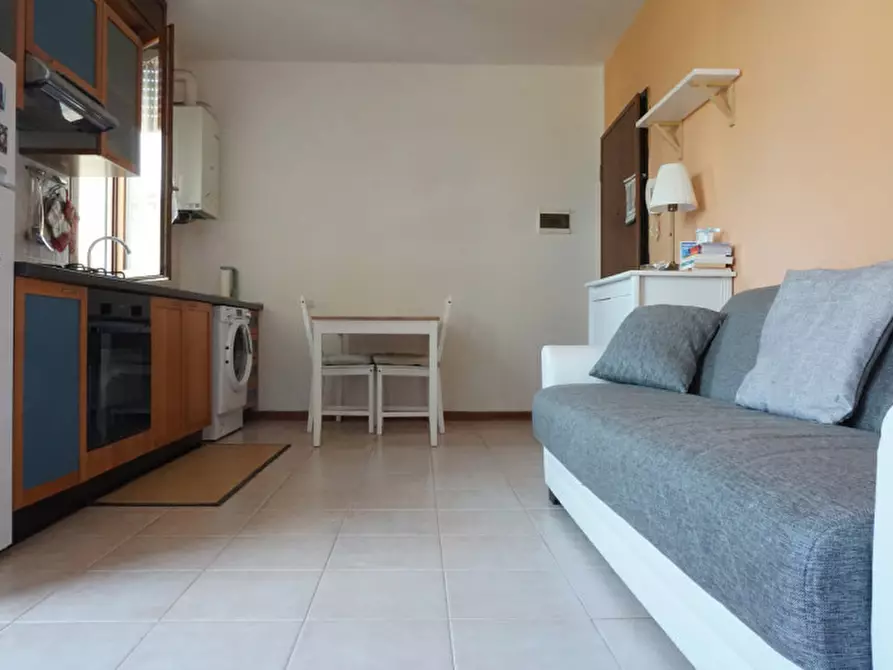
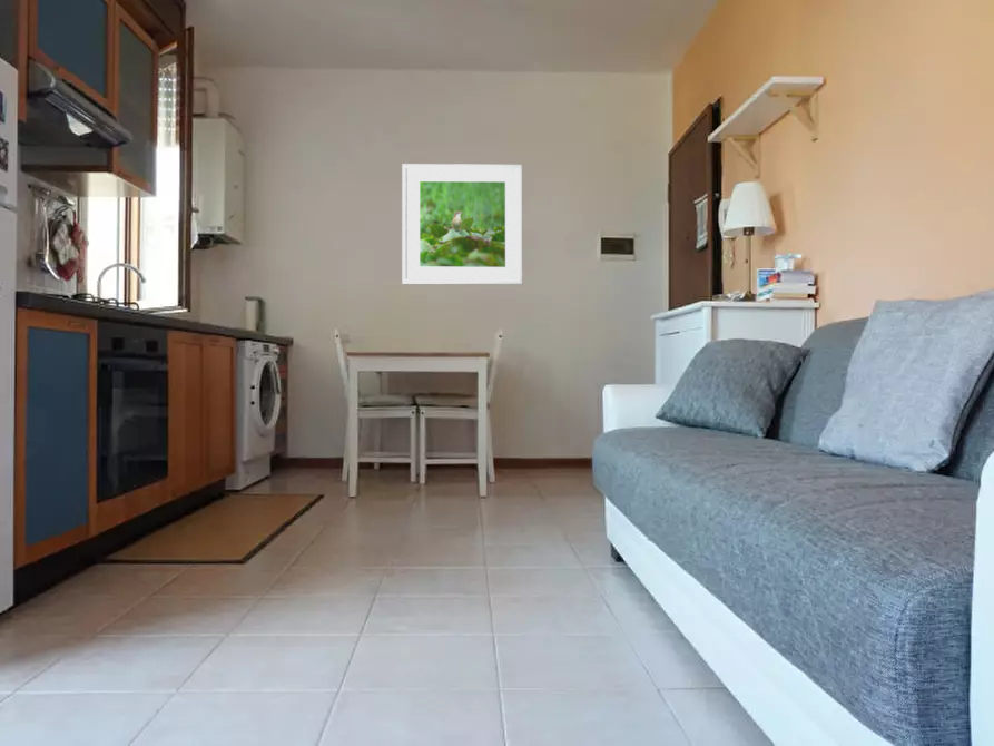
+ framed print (462, 224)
